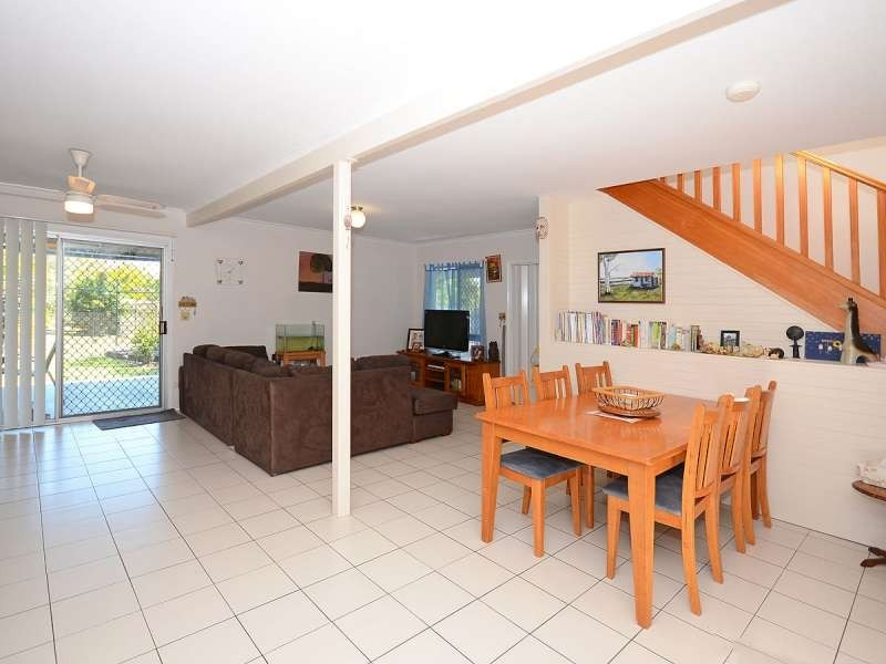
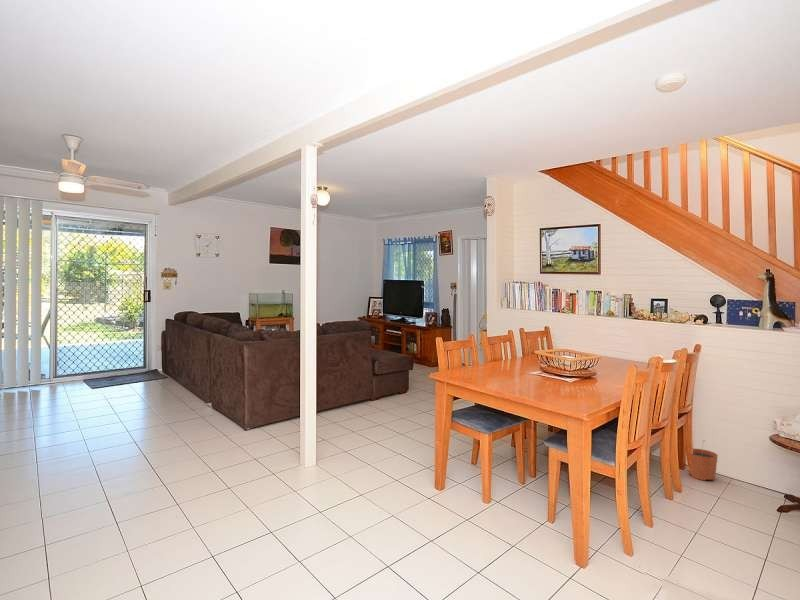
+ plant pot (702, 458)
